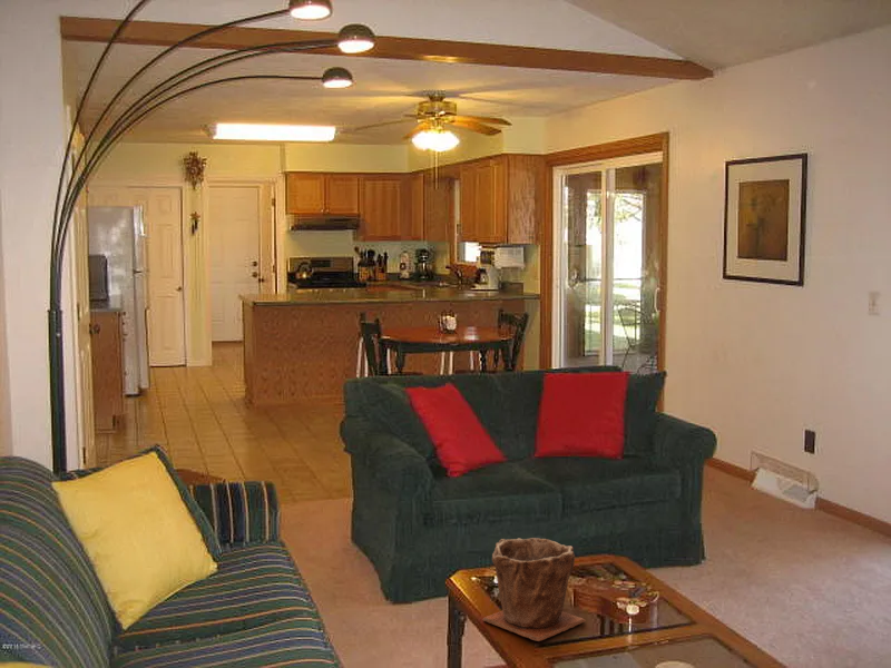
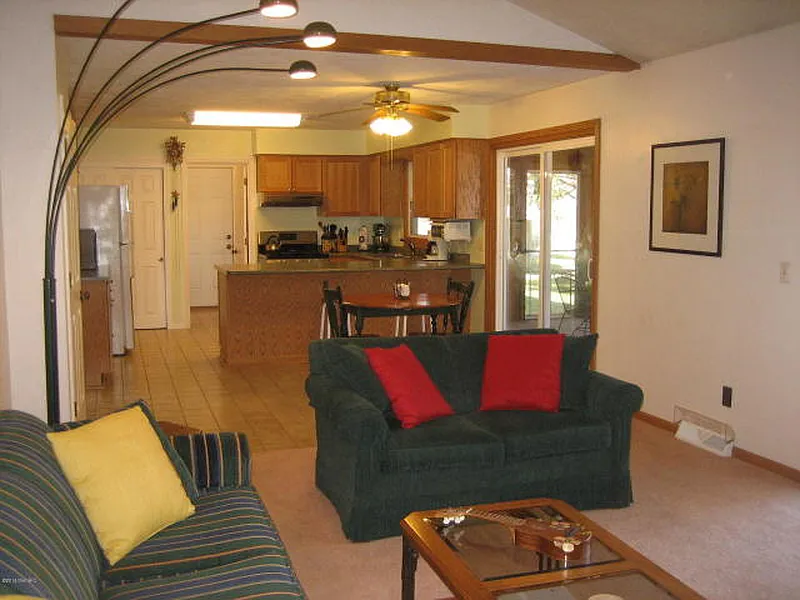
- plant pot (533, 582)
